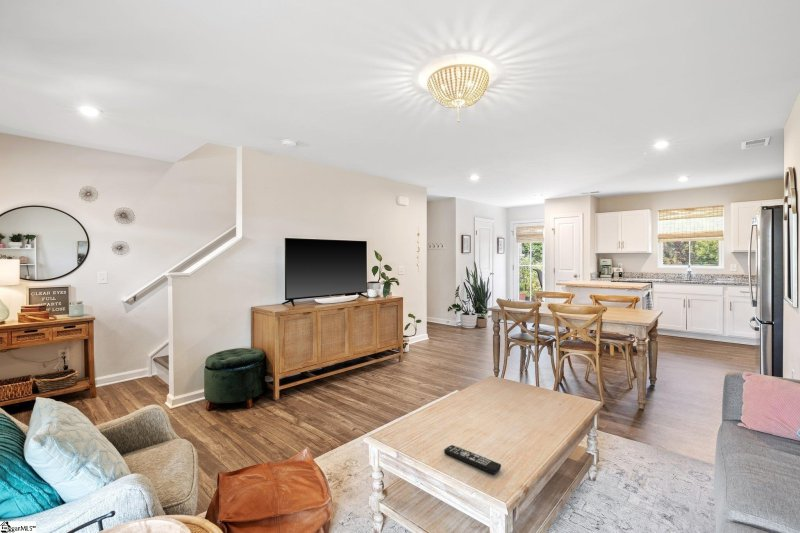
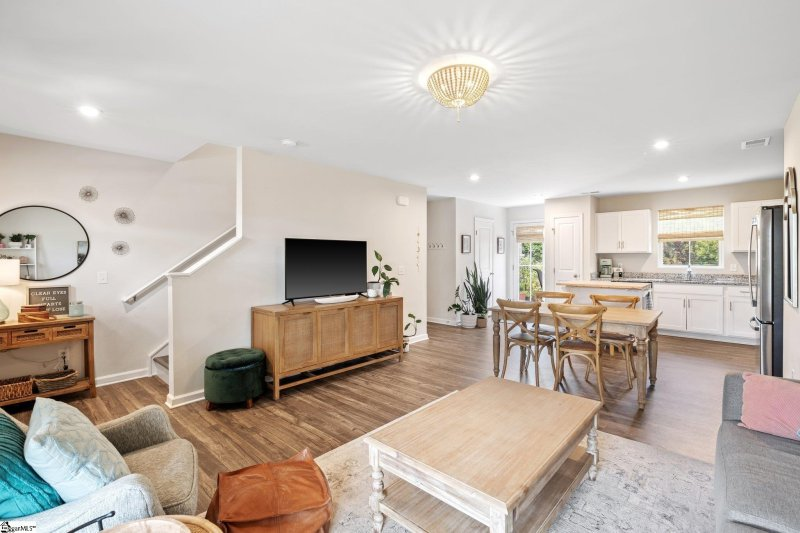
- remote control (471, 458)
